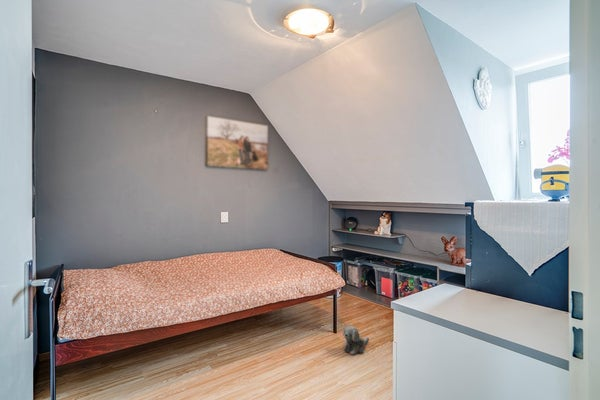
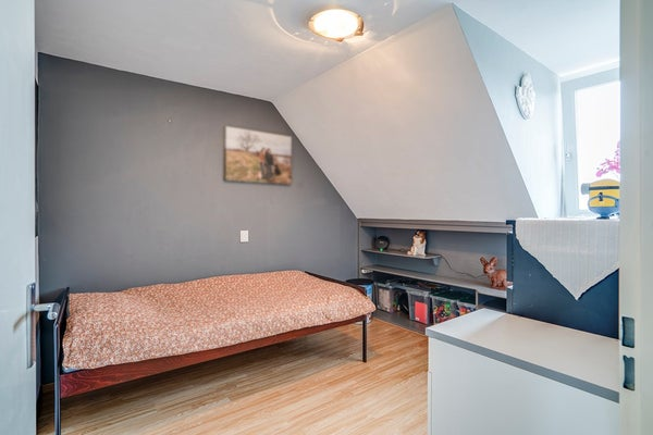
- plush toy (358, 336)
